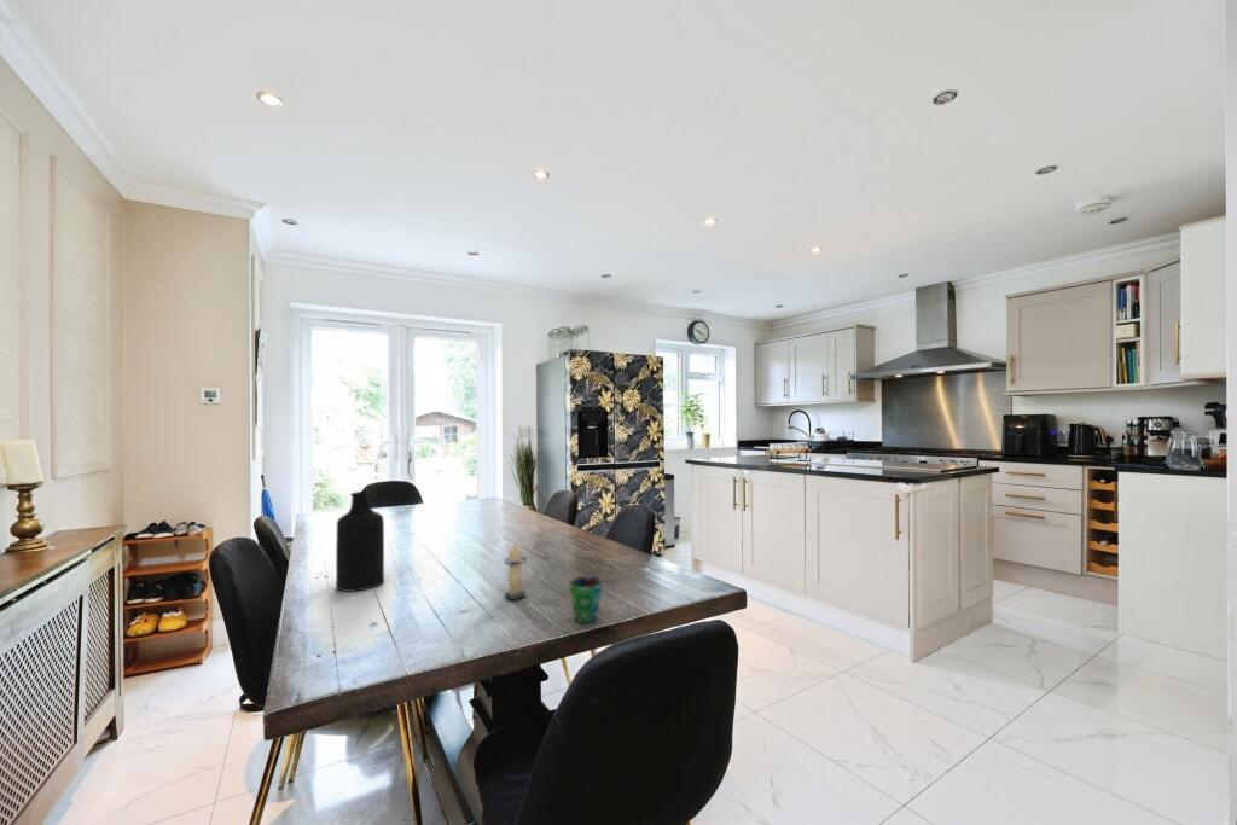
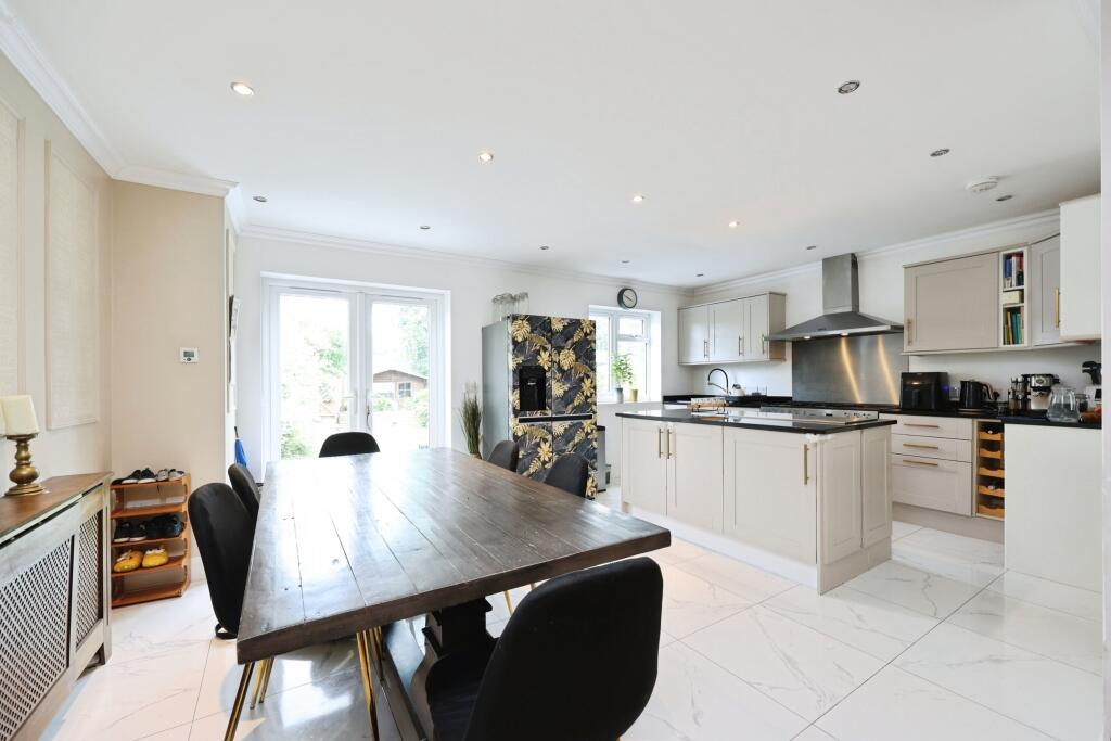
- candle (515, 569)
- cup (585, 598)
- bottle (360, 538)
